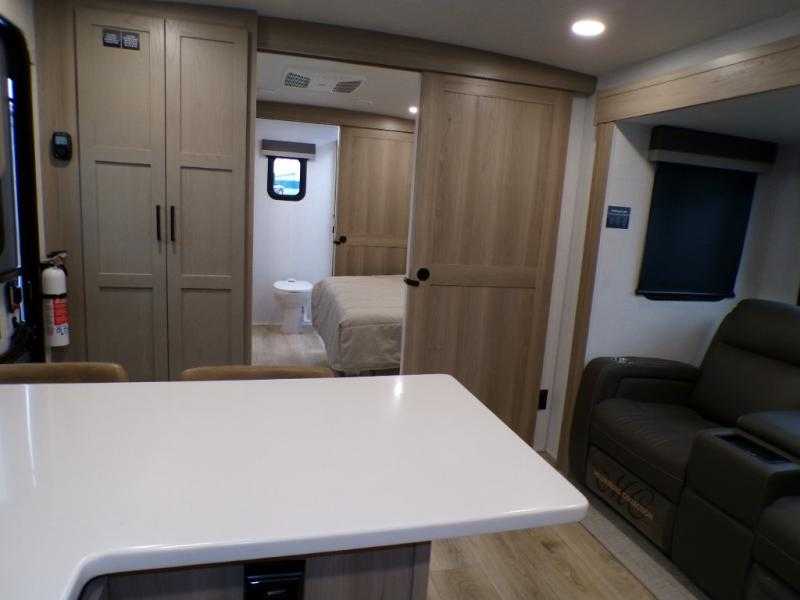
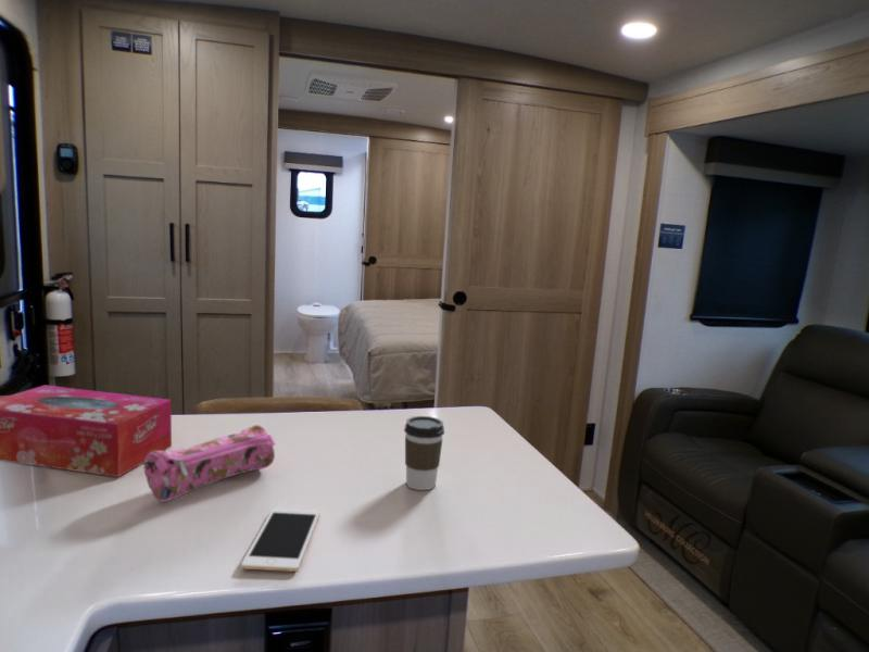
+ coffee cup (423, 452)
+ cell phone (284, 537)
+ pencil case (213, 460)
+ tissue box (78, 427)
